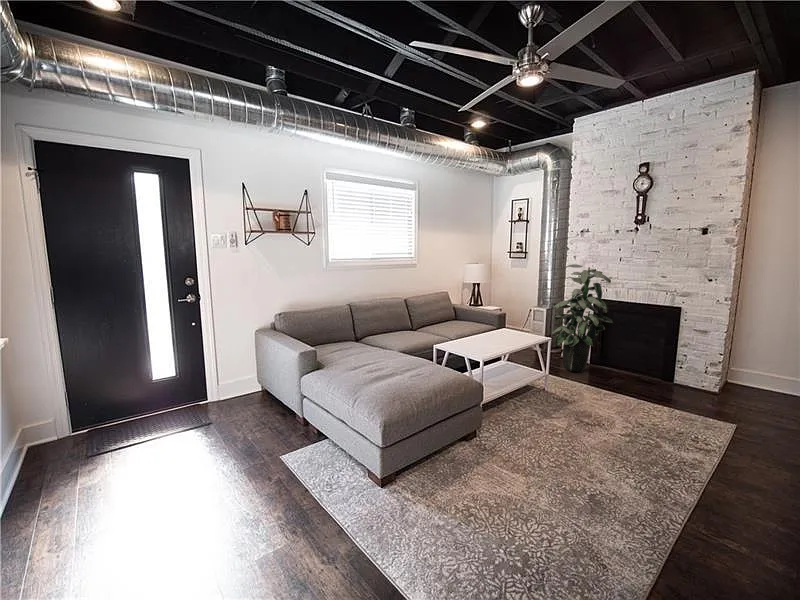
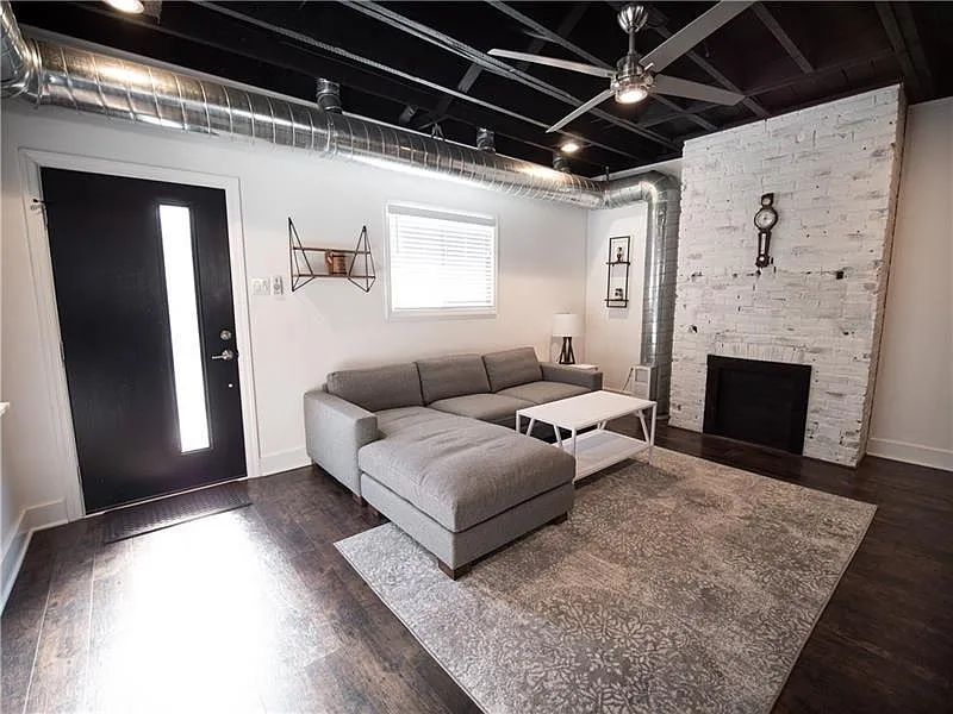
- indoor plant (578, 317)
